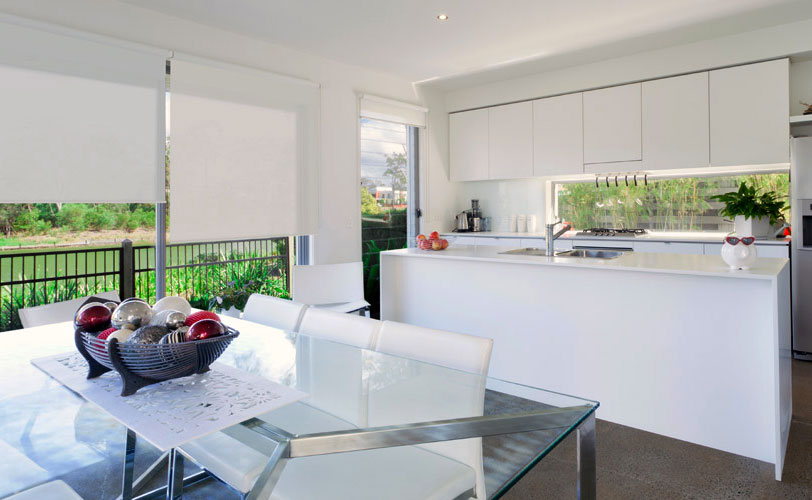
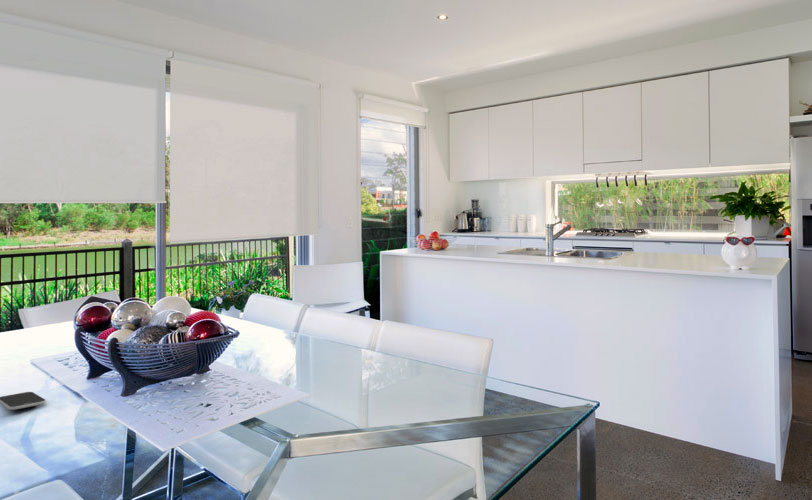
+ smartphone (21, 400)
